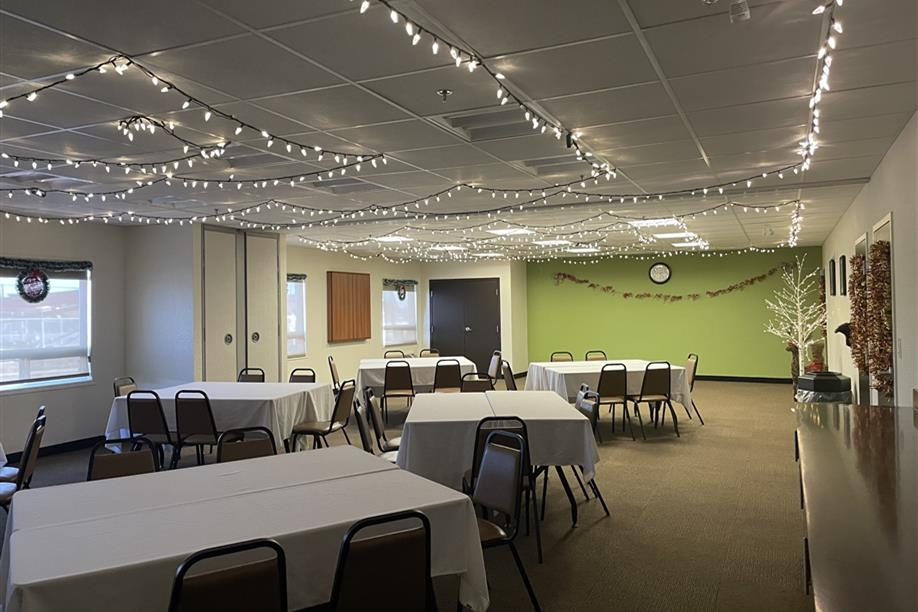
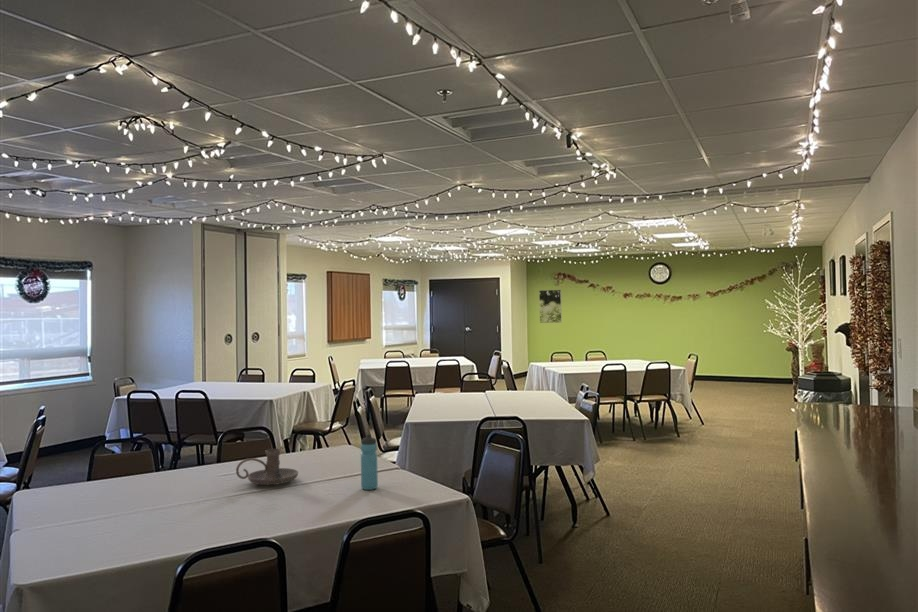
+ candle holder (267, 466)
+ water bottle (369, 461)
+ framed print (550, 306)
